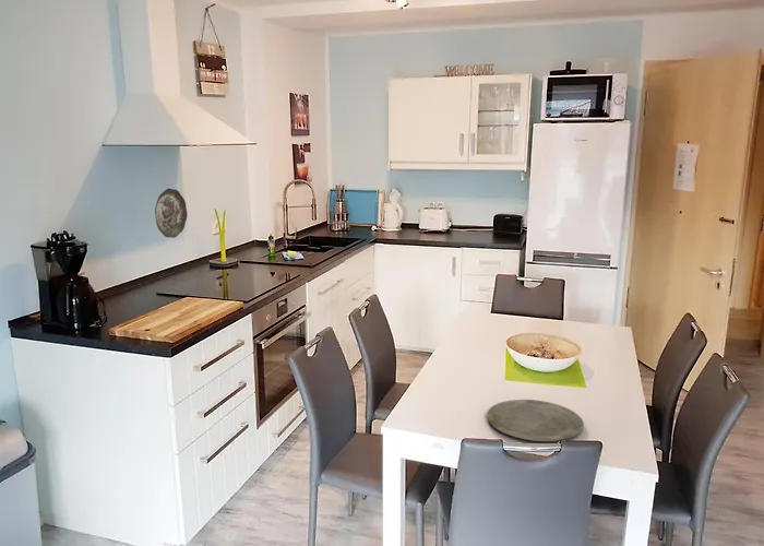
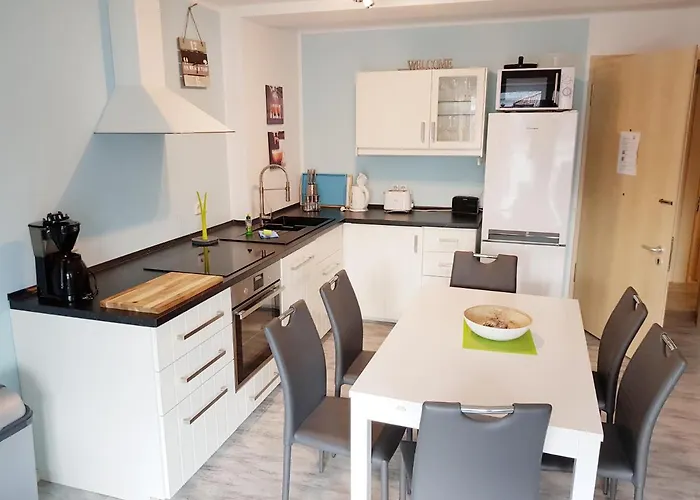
- plate (534, 420)
- decorative plate (169, 213)
